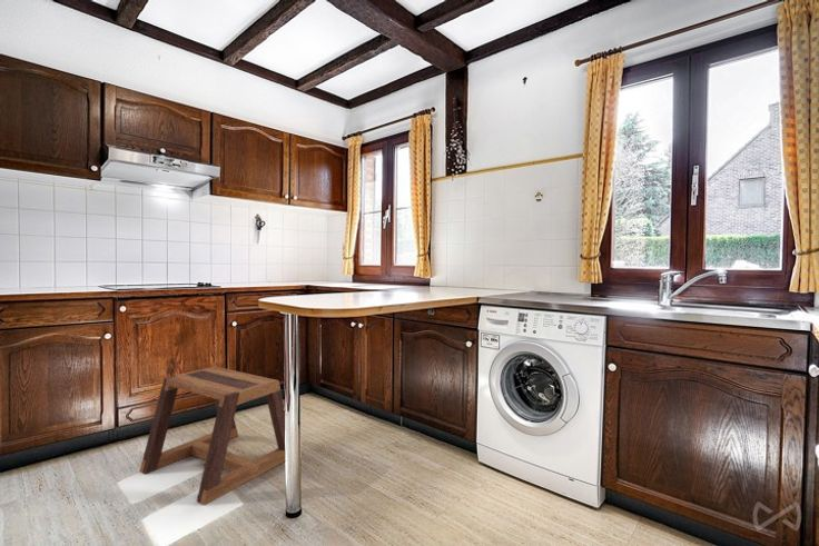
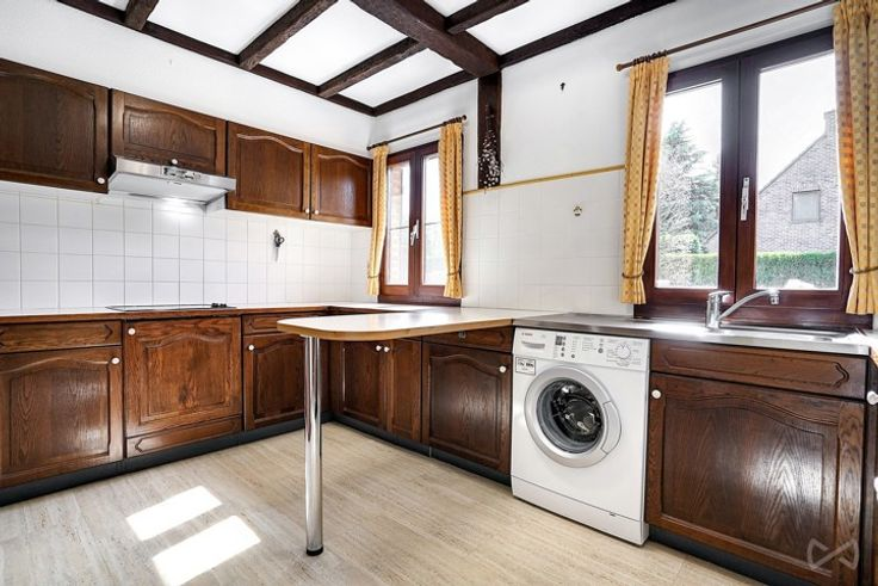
- stool (220, 420)
